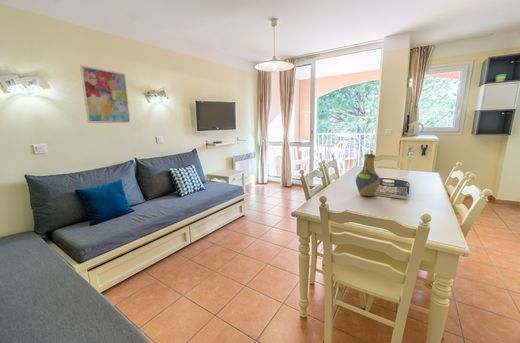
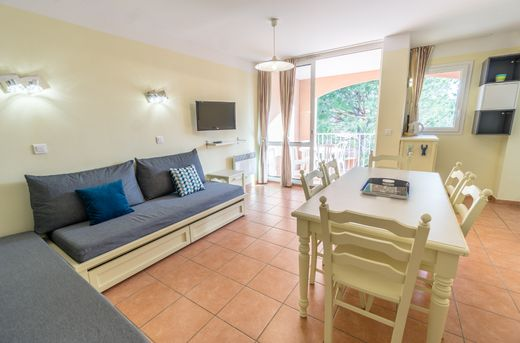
- wall art (107, 97)
- vase (368, 175)
